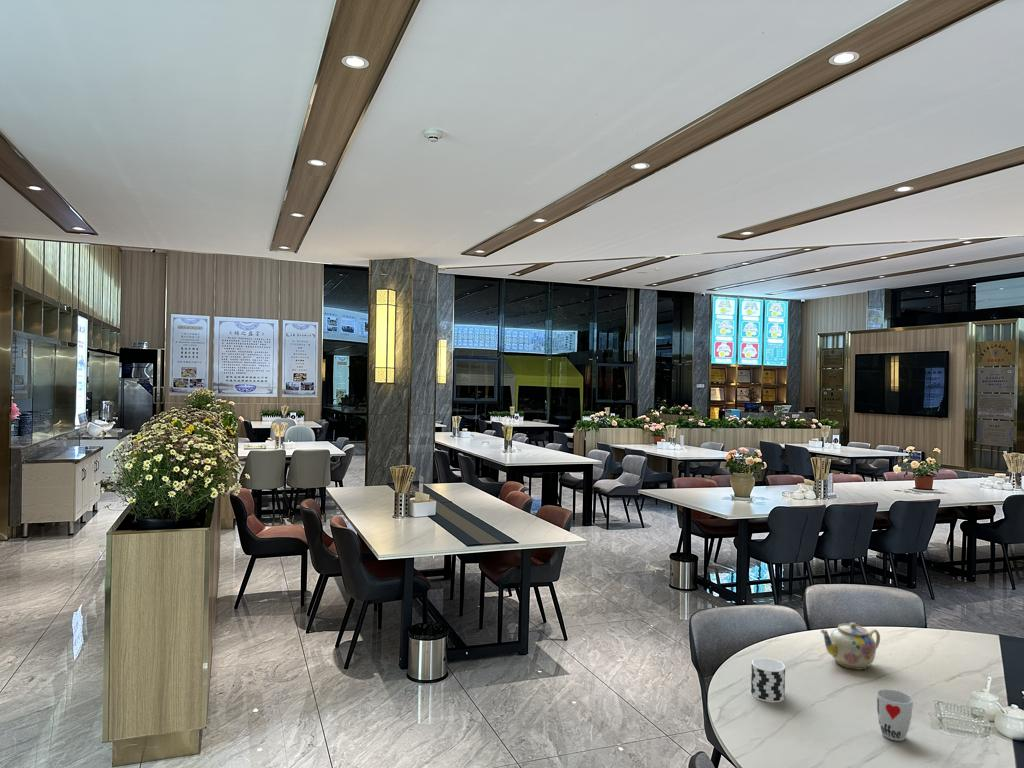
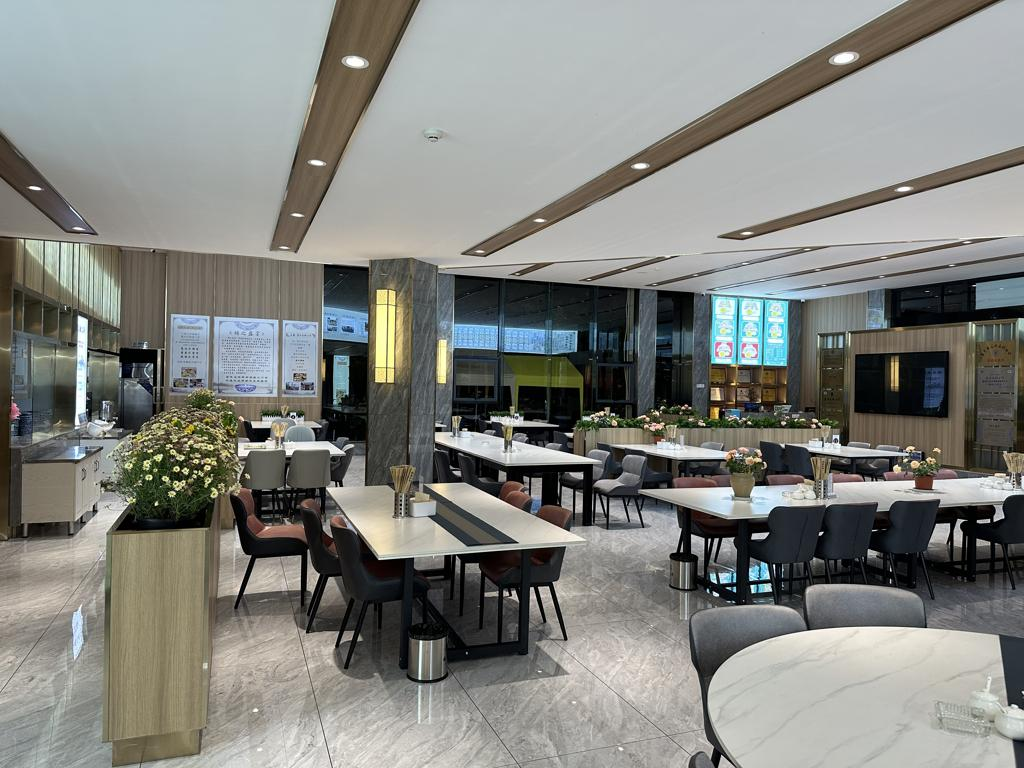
- cup (894, 715)
- cup (770, 678)
- teapot (851, 643)
